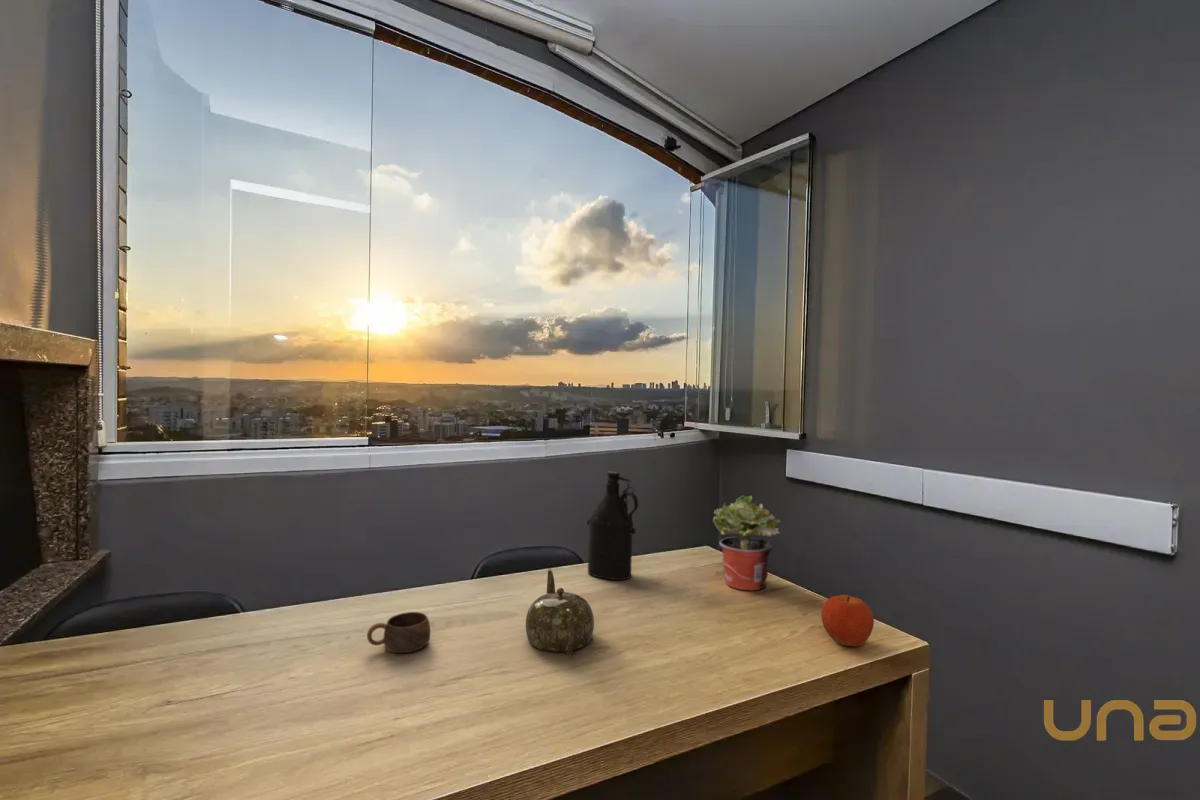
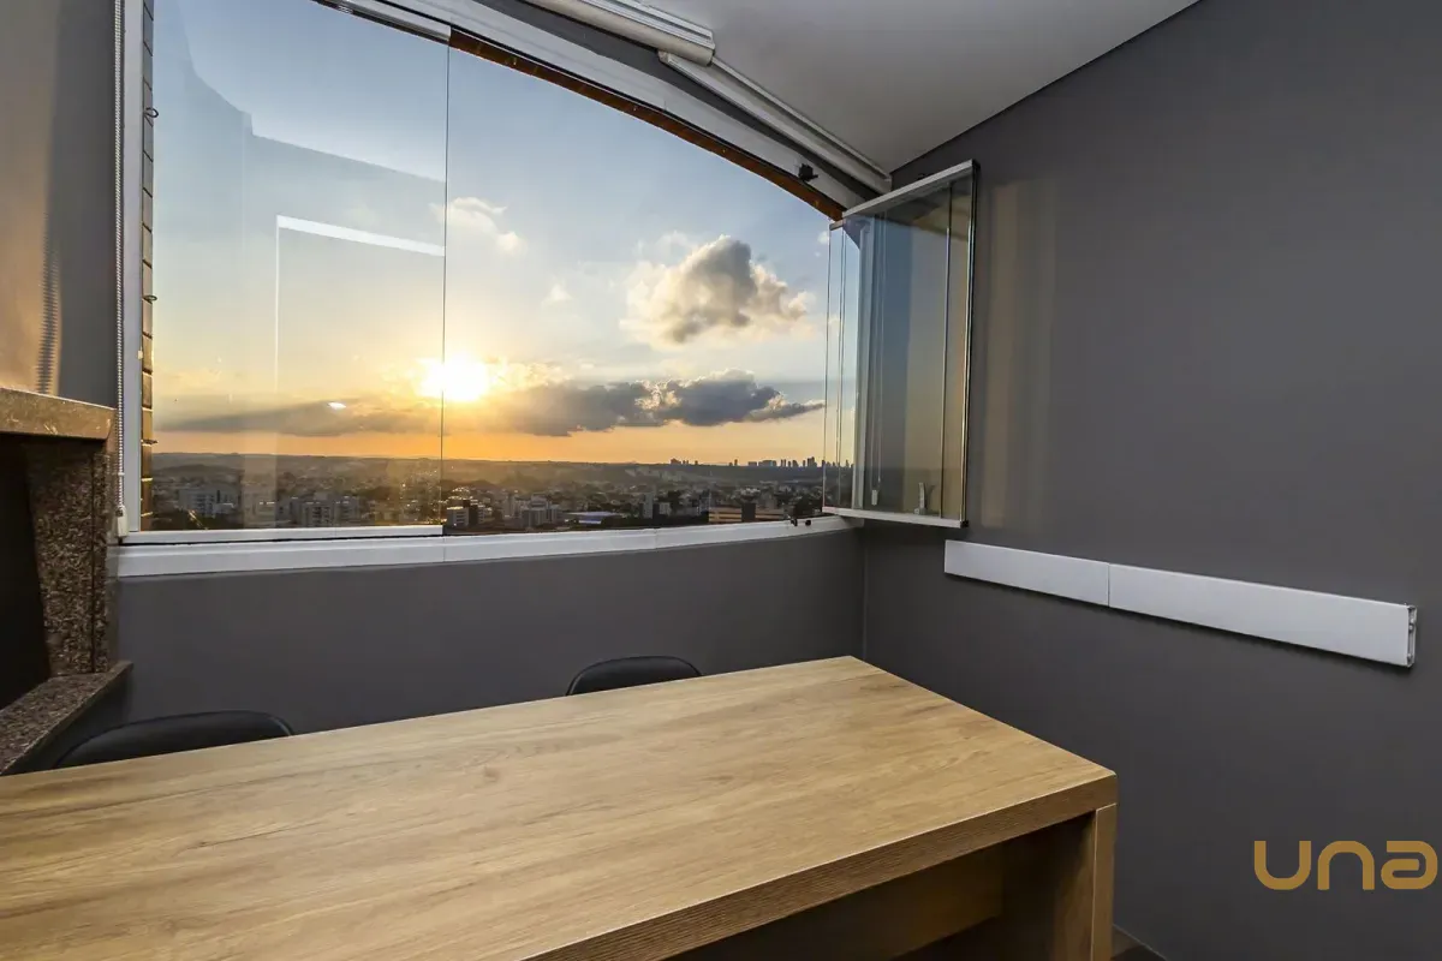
- cup (399, 632)
- fruit (846, 619)
- bottle (611, 523)
- teapot (558, 610)
- potted plant (746, 540)
